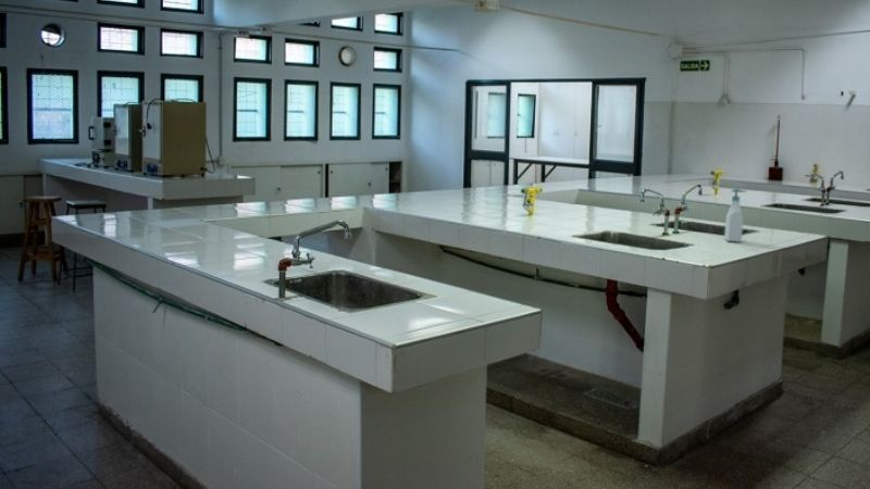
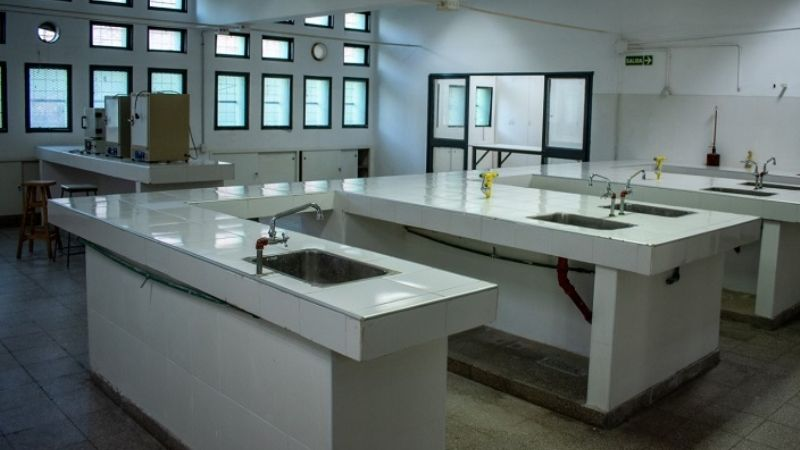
- soap bottle (736, 214)
